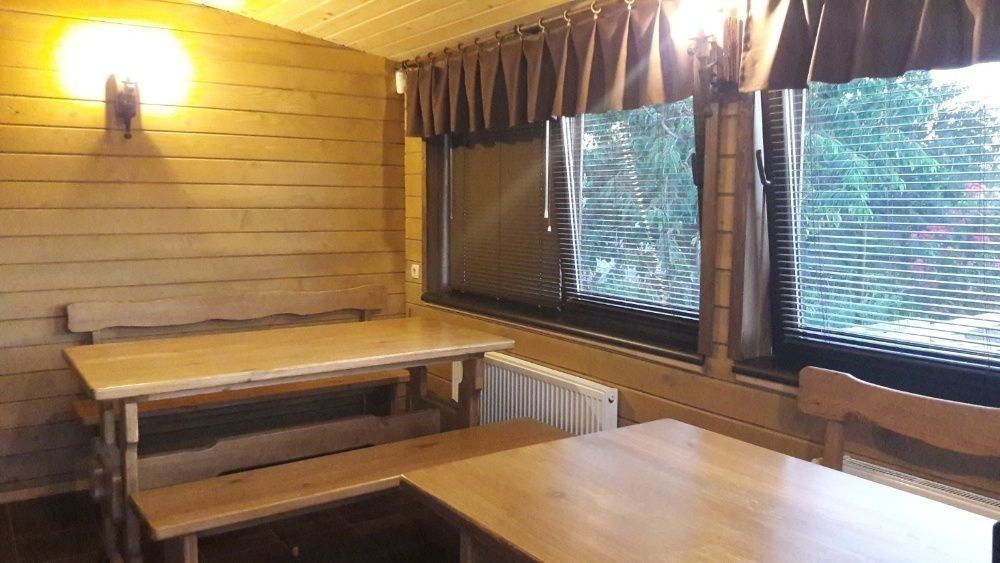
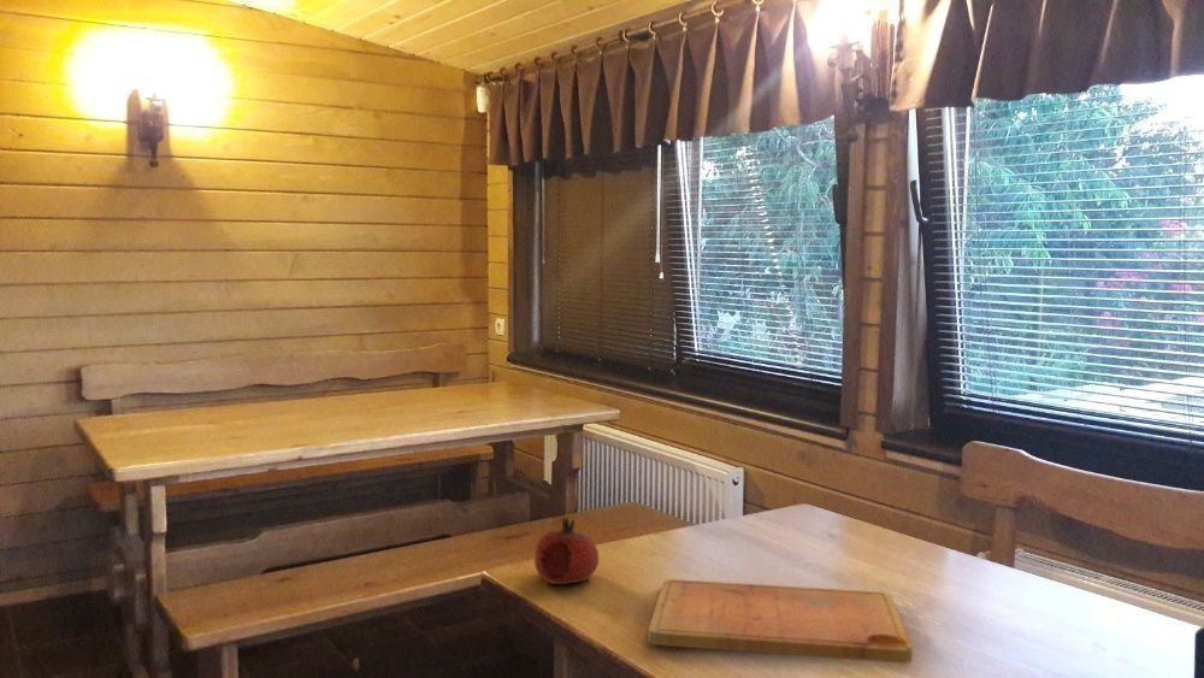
+ cutting board (775, 617)
+ fruit (566, 547)
